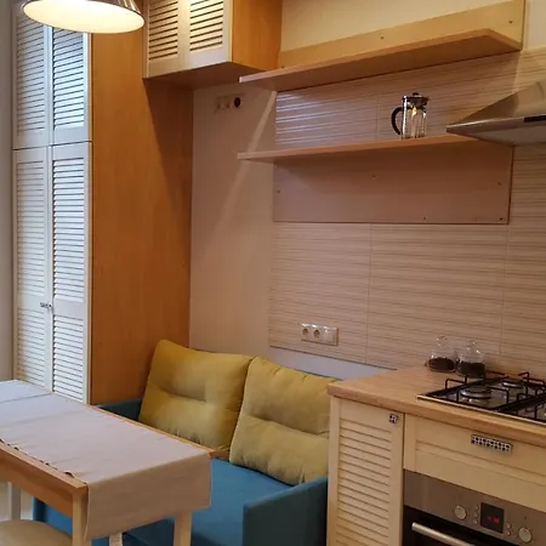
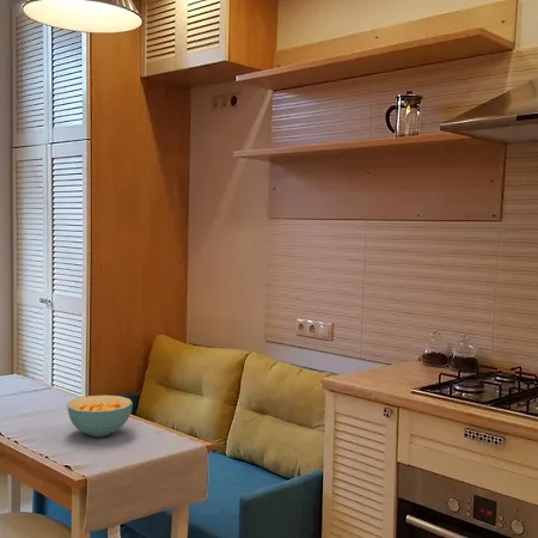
+ cereal bowl (99, 418)
